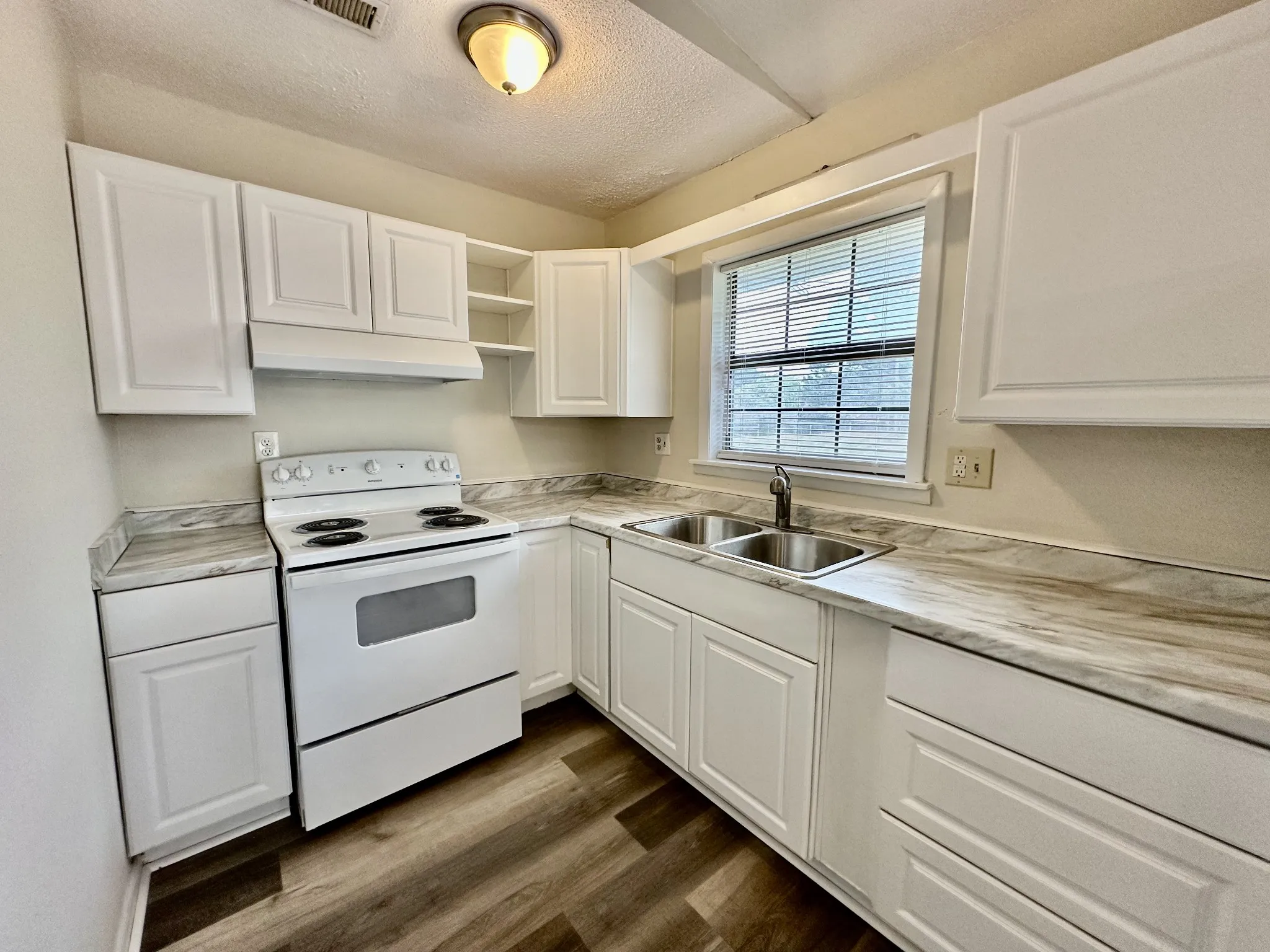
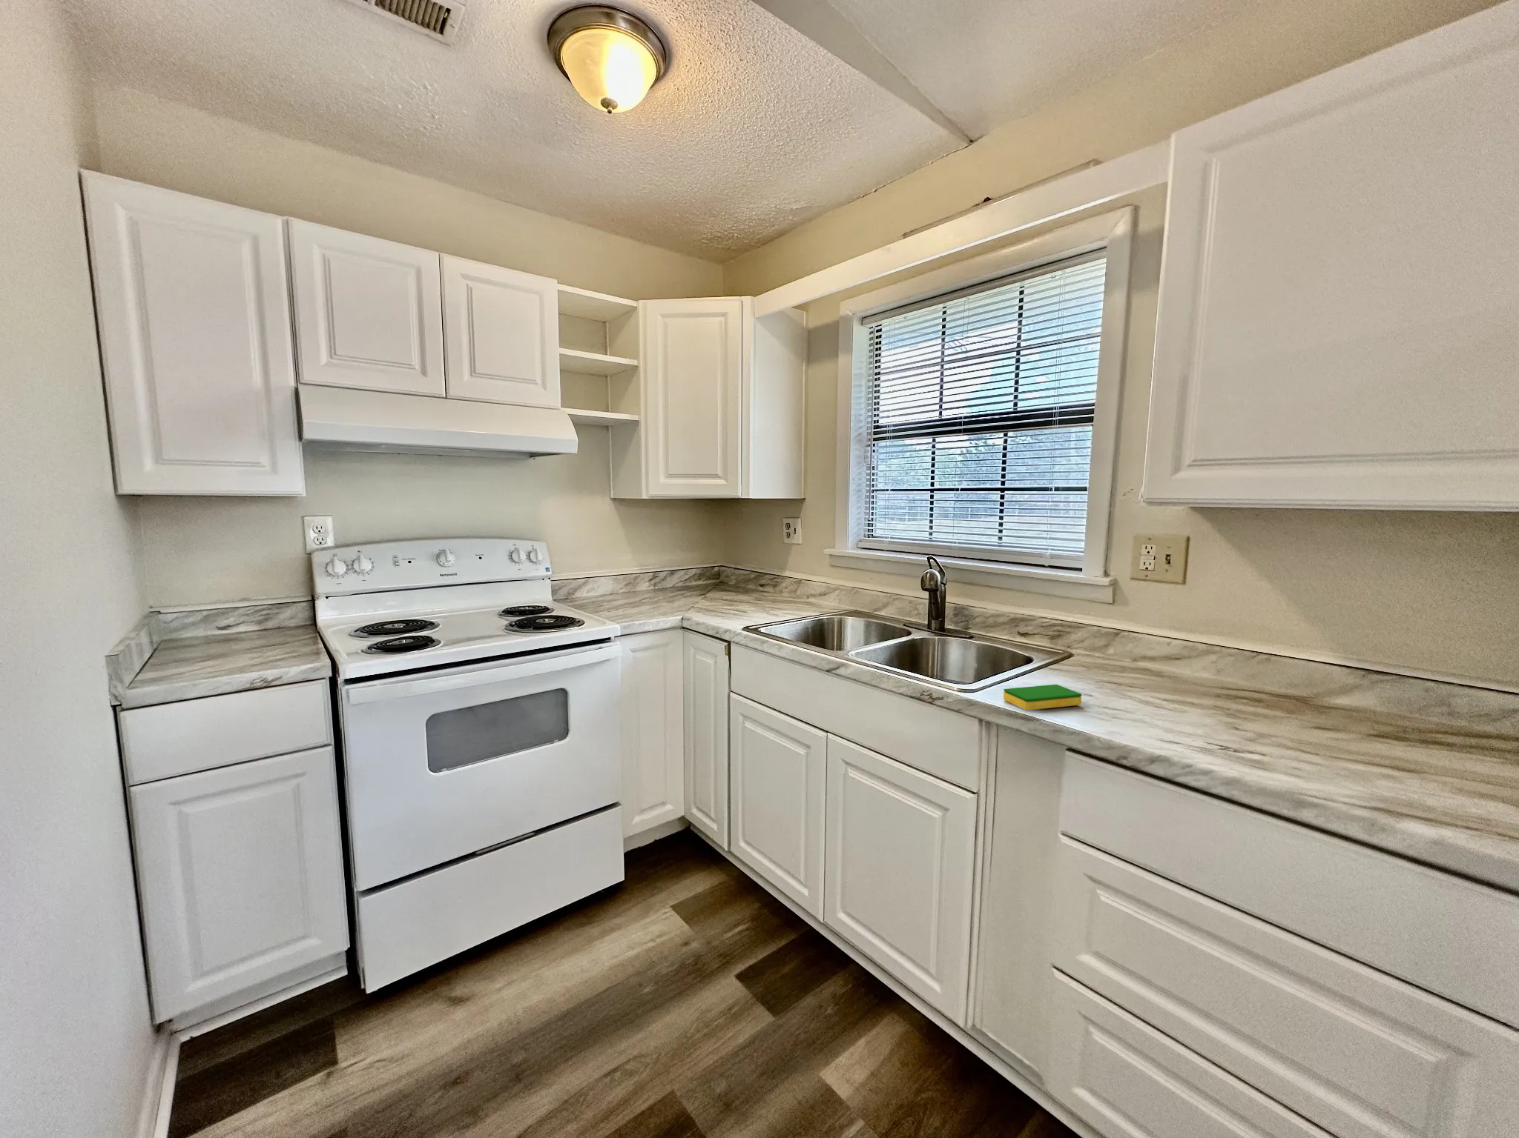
+ dish sponge (1042, 697)
